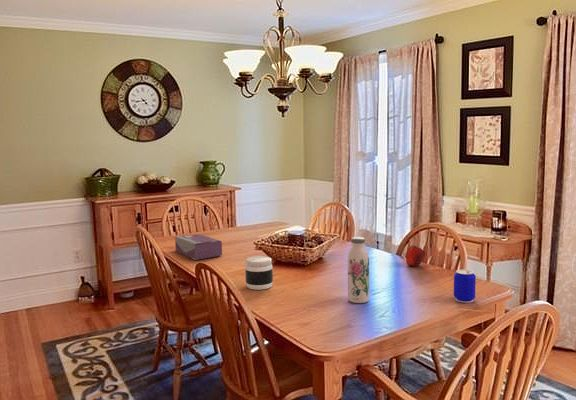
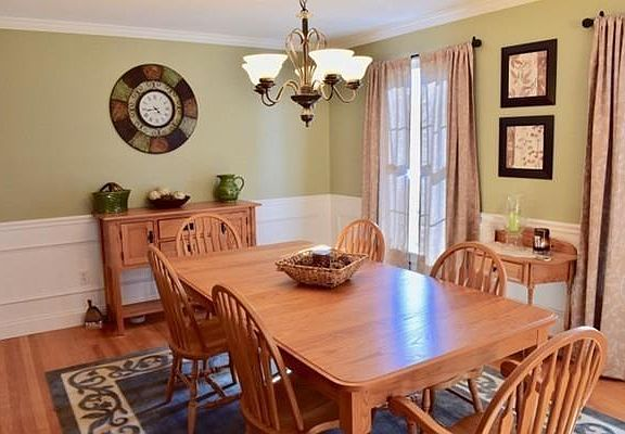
- jar (259, 272)
- tissue box (198, 245)
- apple (415, 255)
- beer can (464, 284)
- water bottle (358, 269)
